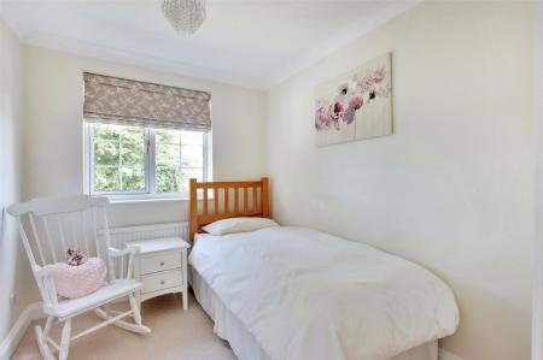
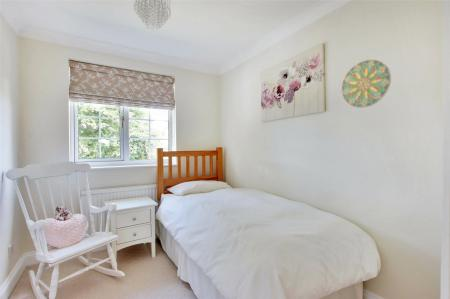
+ decorative plate (364, 84)
